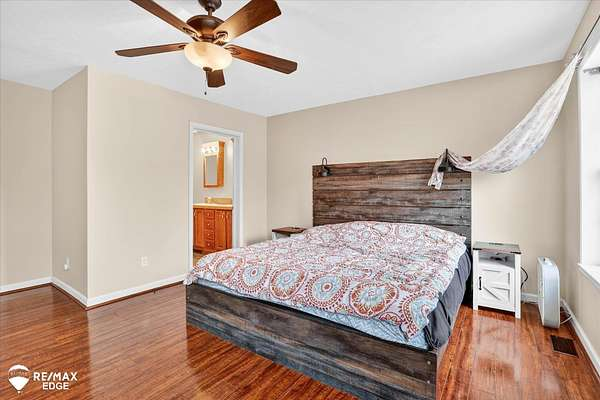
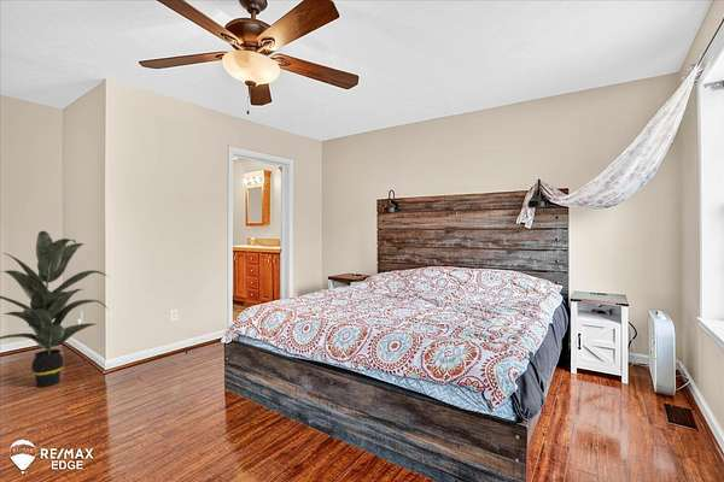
+ indoor plant (51, 305)
